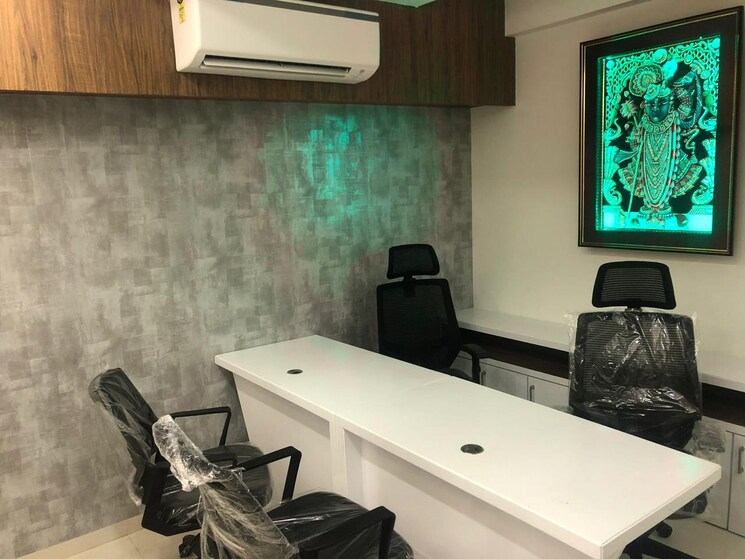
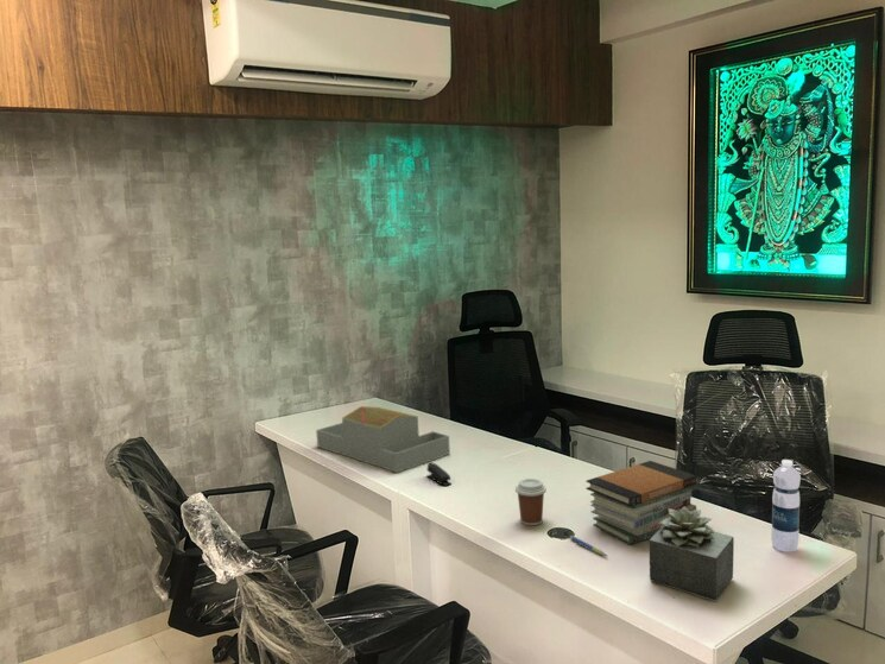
+ stapler (438, 473)
+ pen (588, 545)
+ architectural model (380, 428)
+ book stack (641, 501)
+ succulent plant (690, 545)
+ water bottle (785, 504)
+ coffee cup (531, 501)
